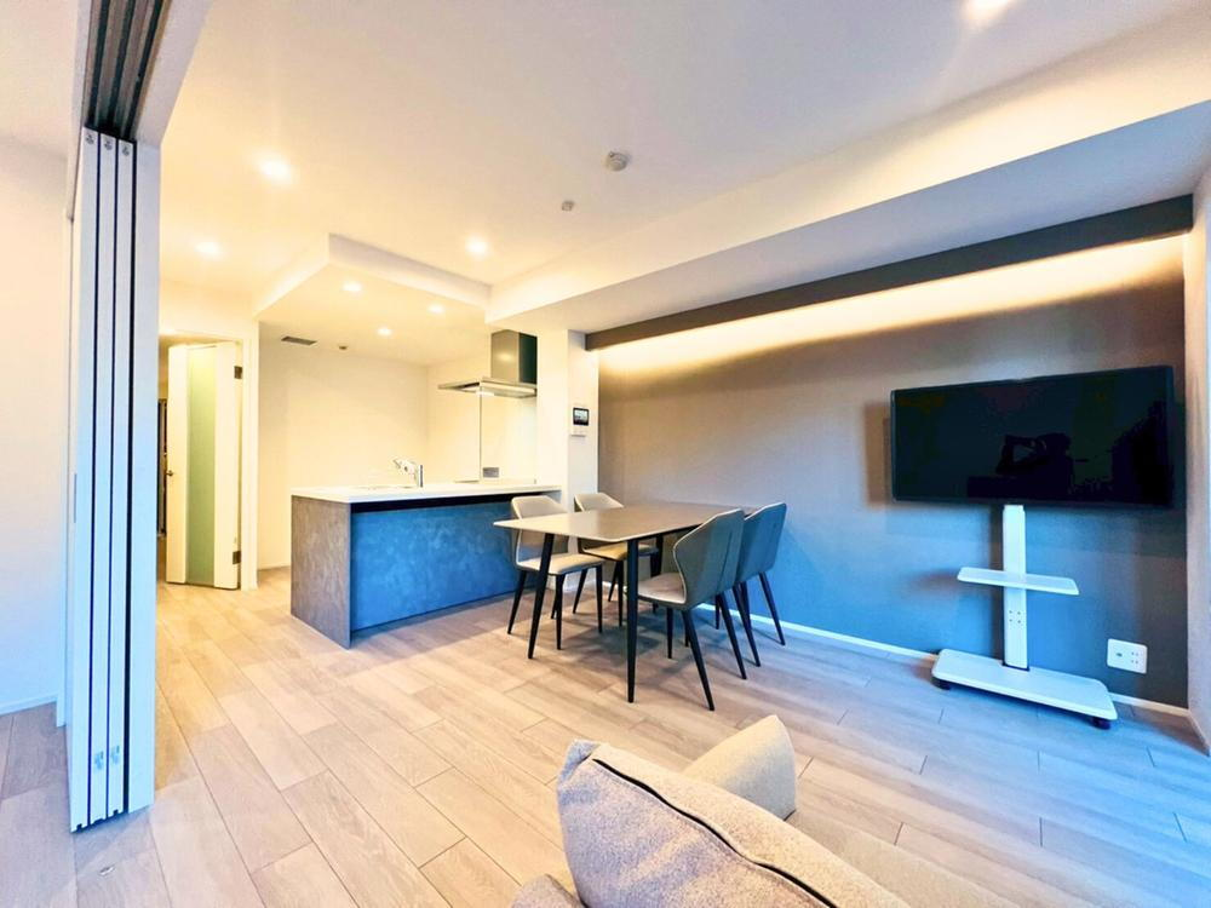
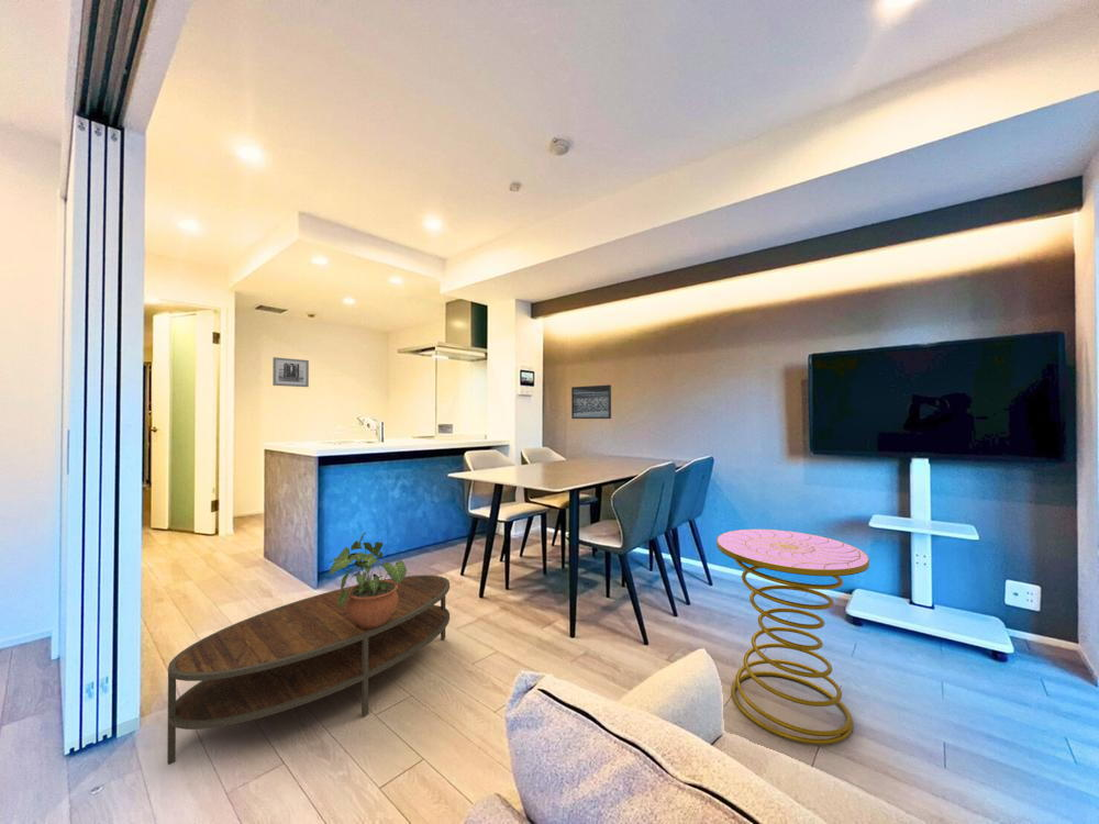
+ wall art (291, 372)
+ coffee table (336, 649)
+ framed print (590, 402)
+ potted plant (367, 576)
+ side table (787, 624)
